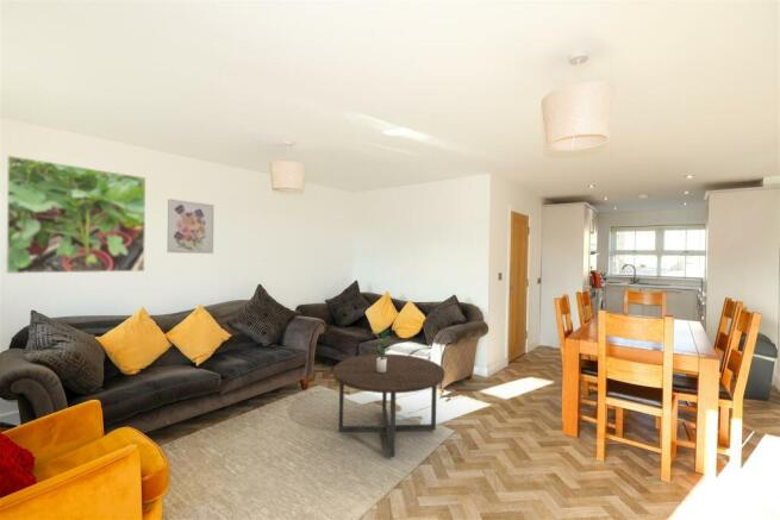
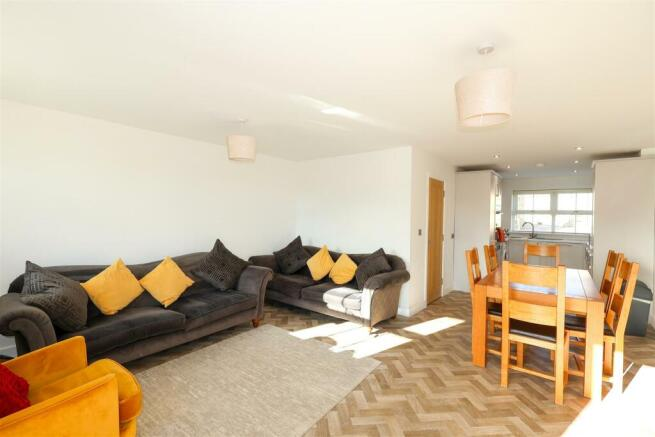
- potted plant (381, 349)
- coffee table (386, 400)
- wall art (191, 227)
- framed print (83, 220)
